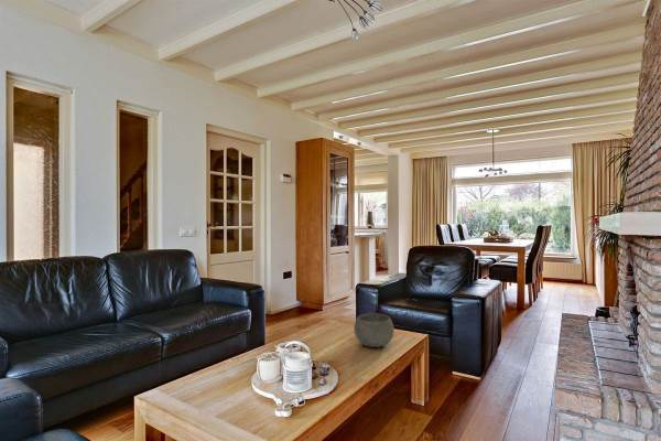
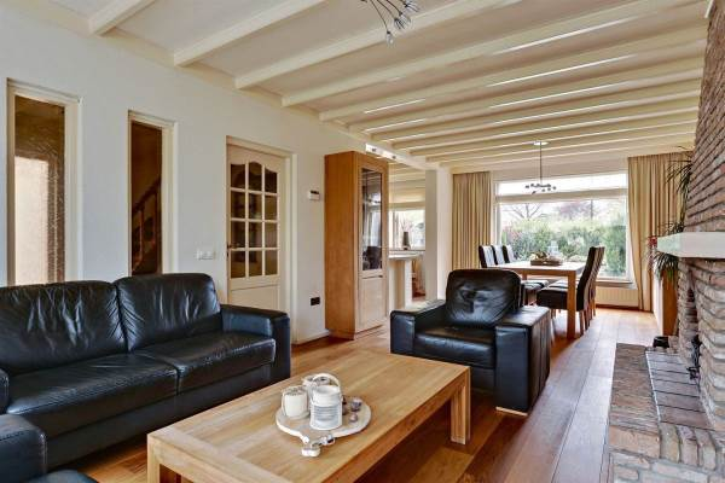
- bowl (373, 331)
